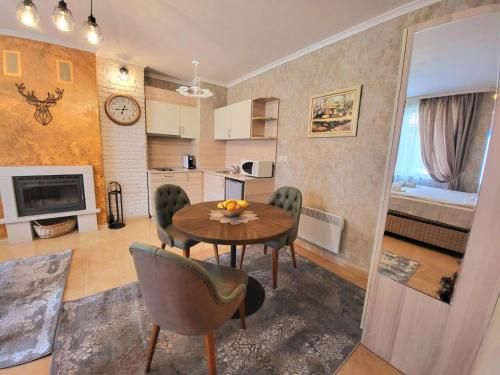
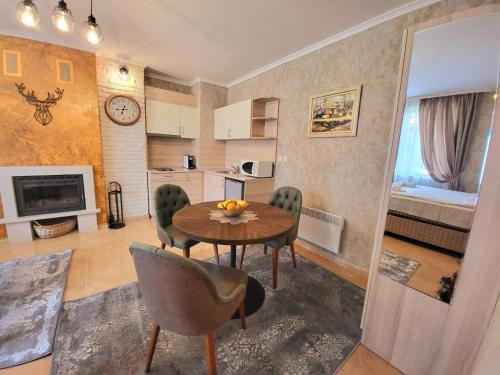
- chandelier (194, 79)
